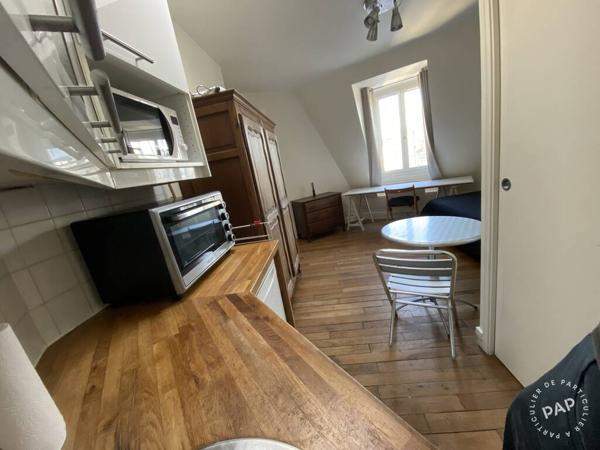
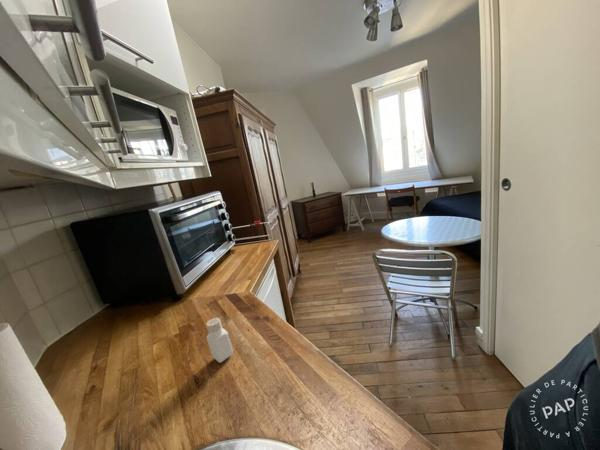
+ pepper shaker (218, 339)
